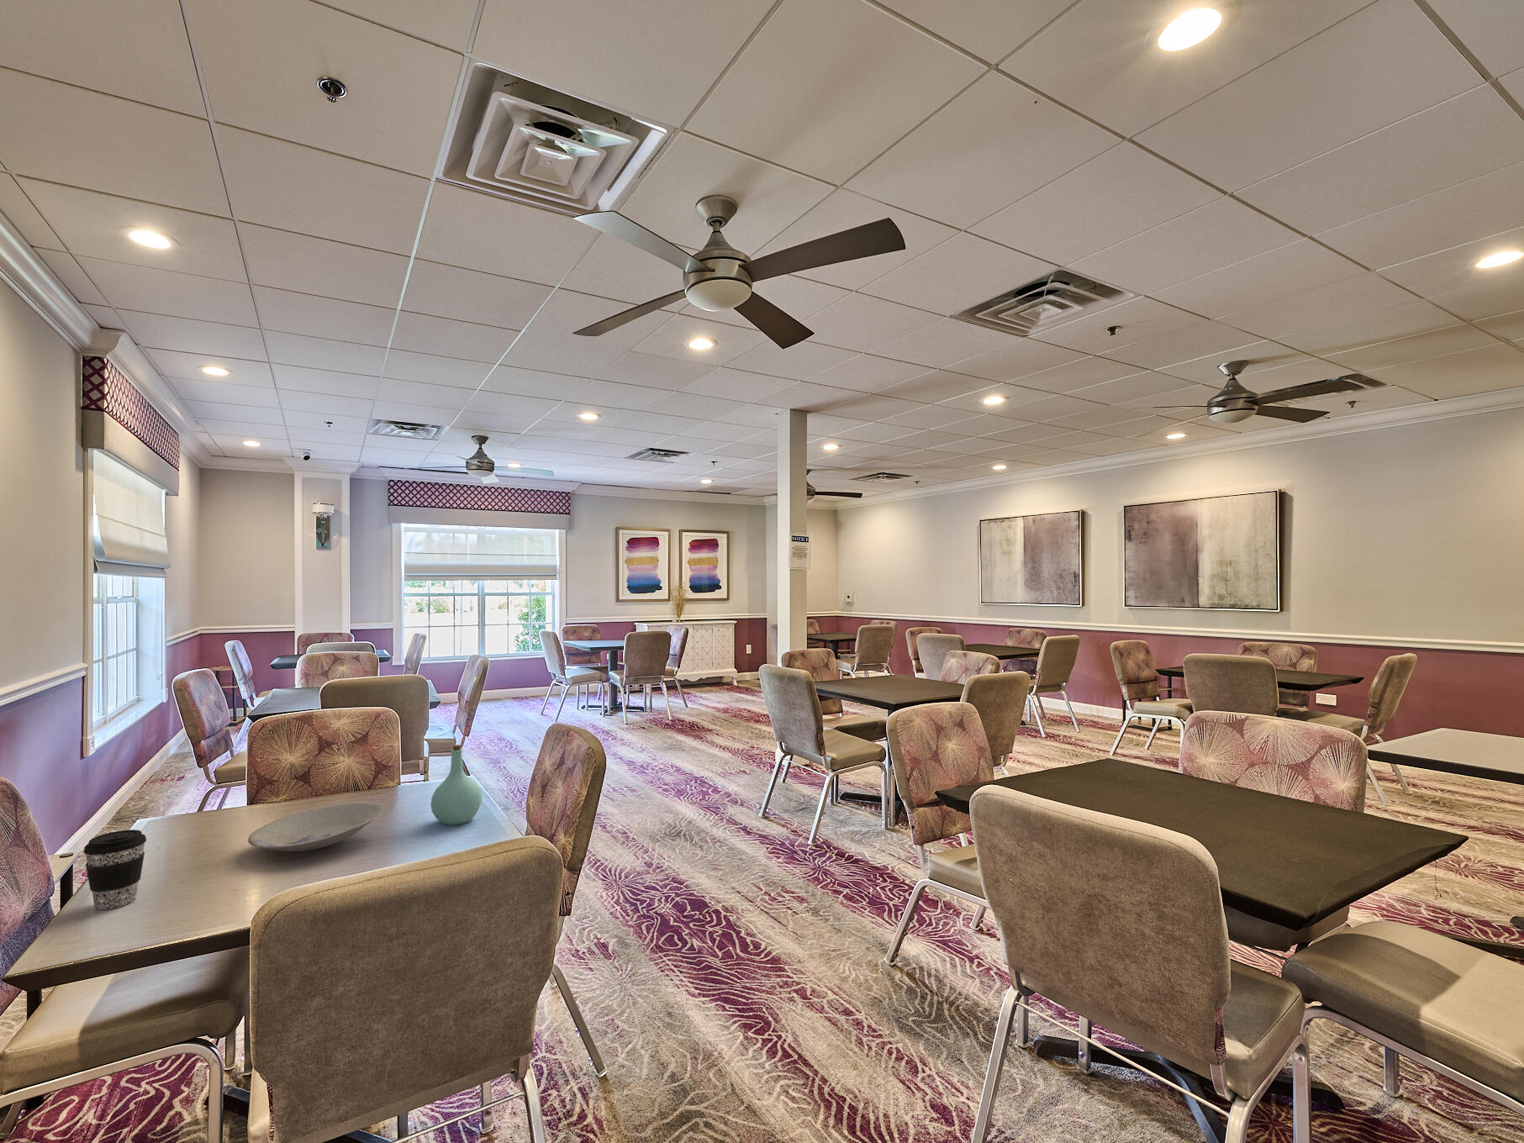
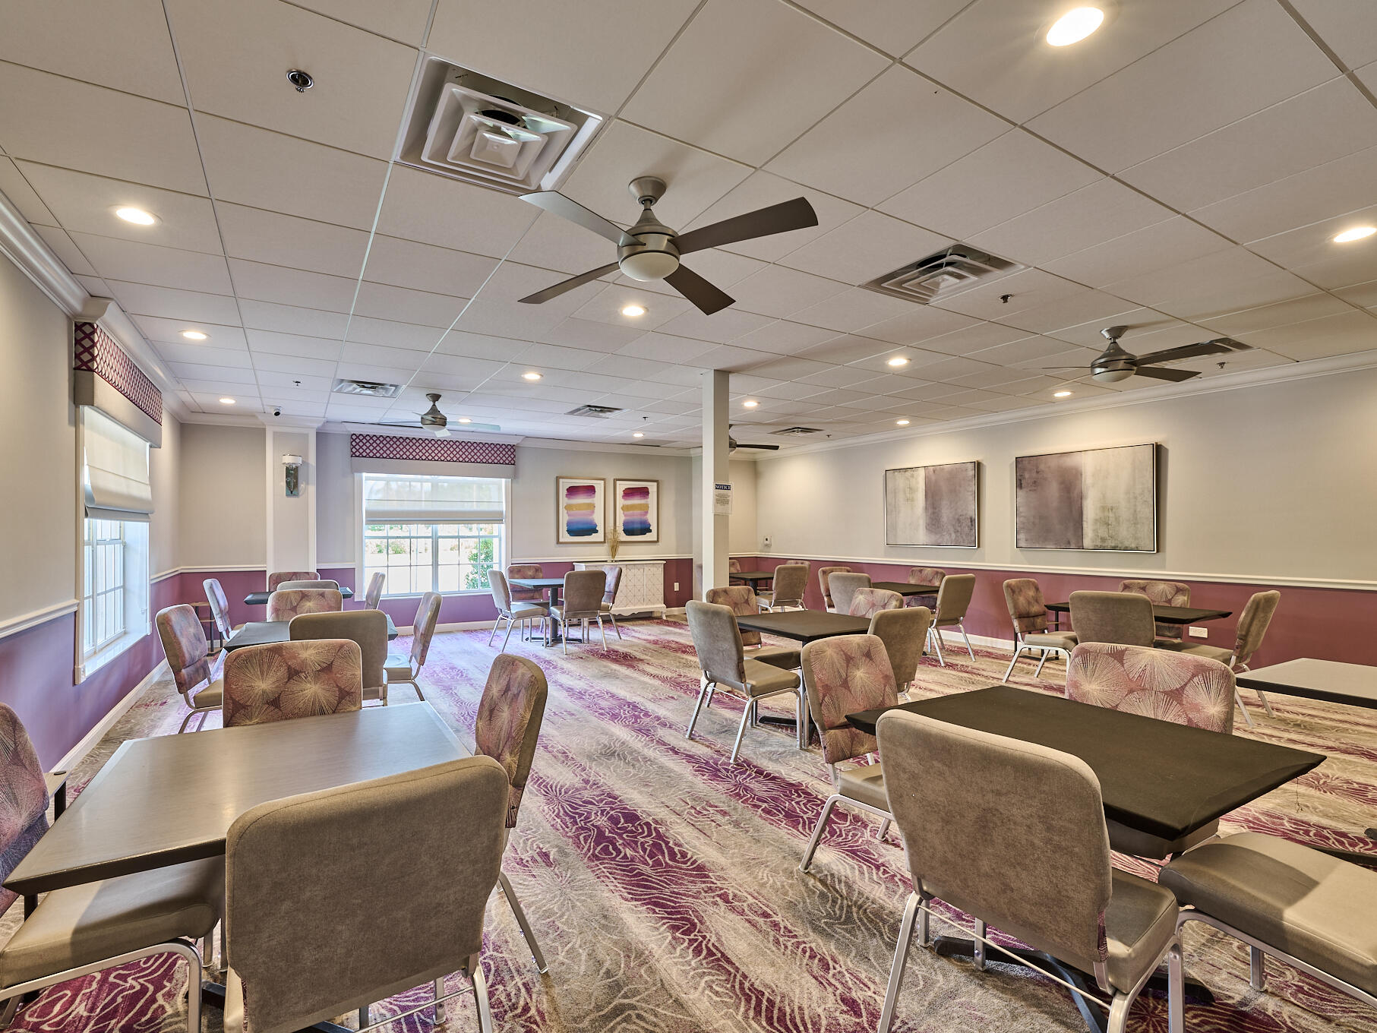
- coffee cup (115, 869)
- bottle (456, 783)
- bowl (318, 830)
